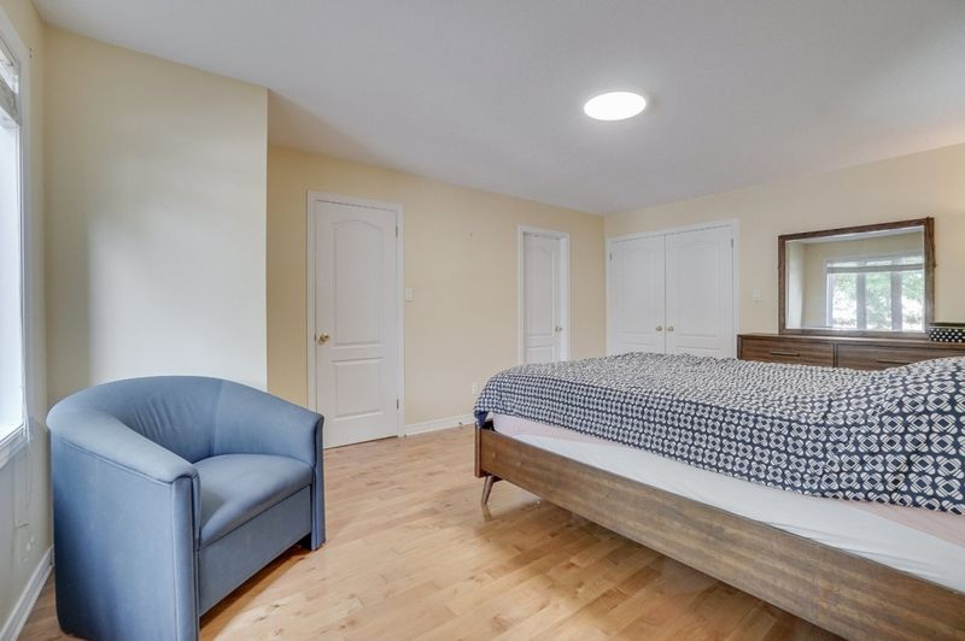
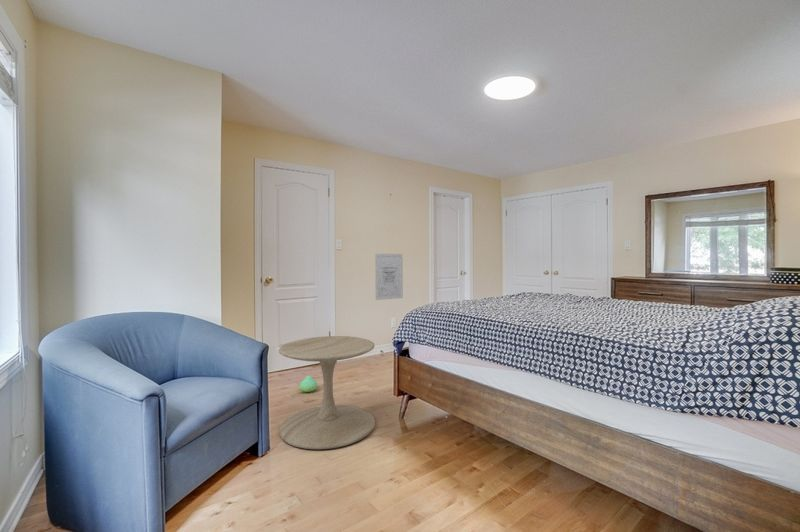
+ side table (328, 385)
+ wall art (389, 276)
+ plush toy (308, 383)
